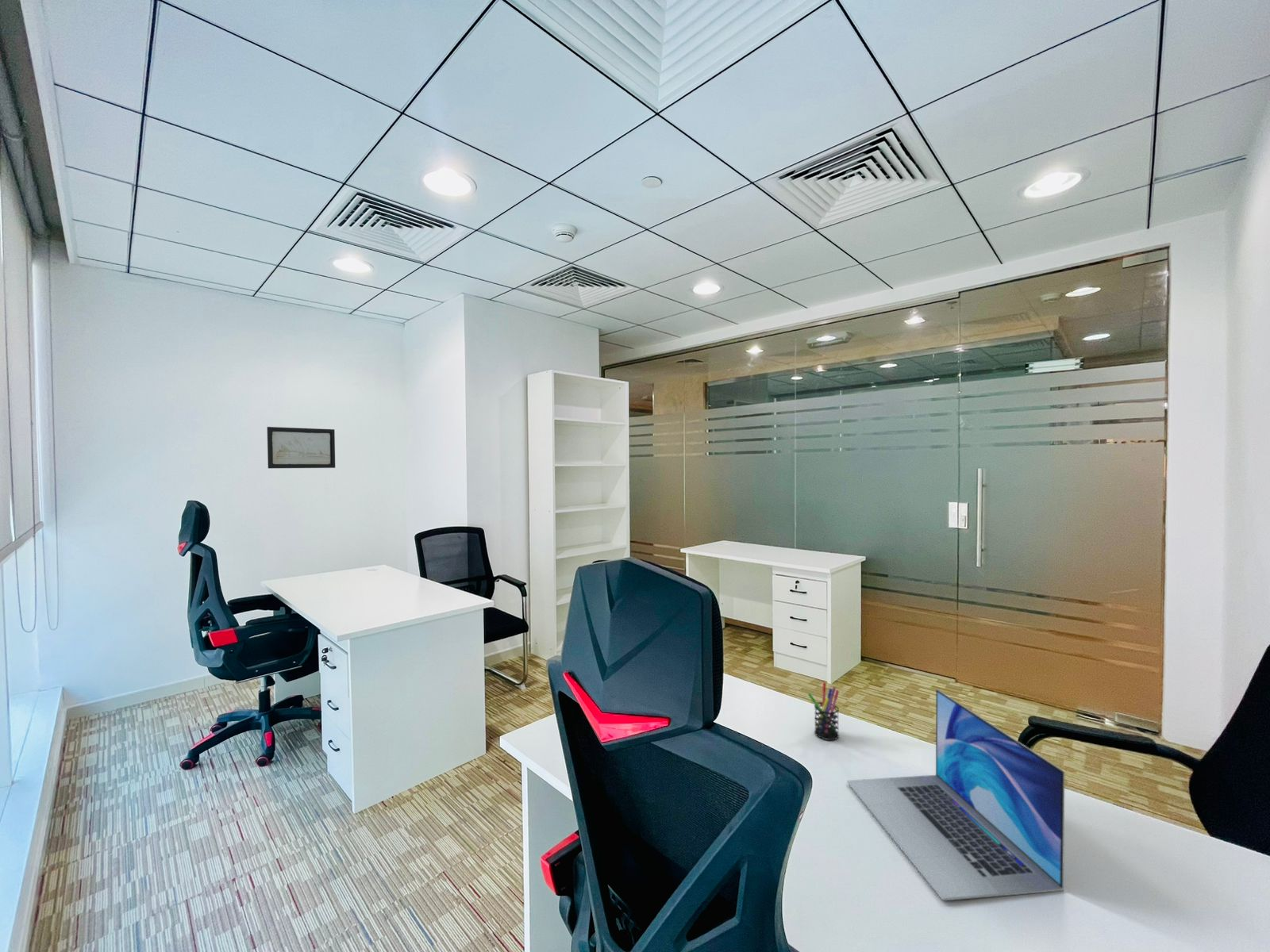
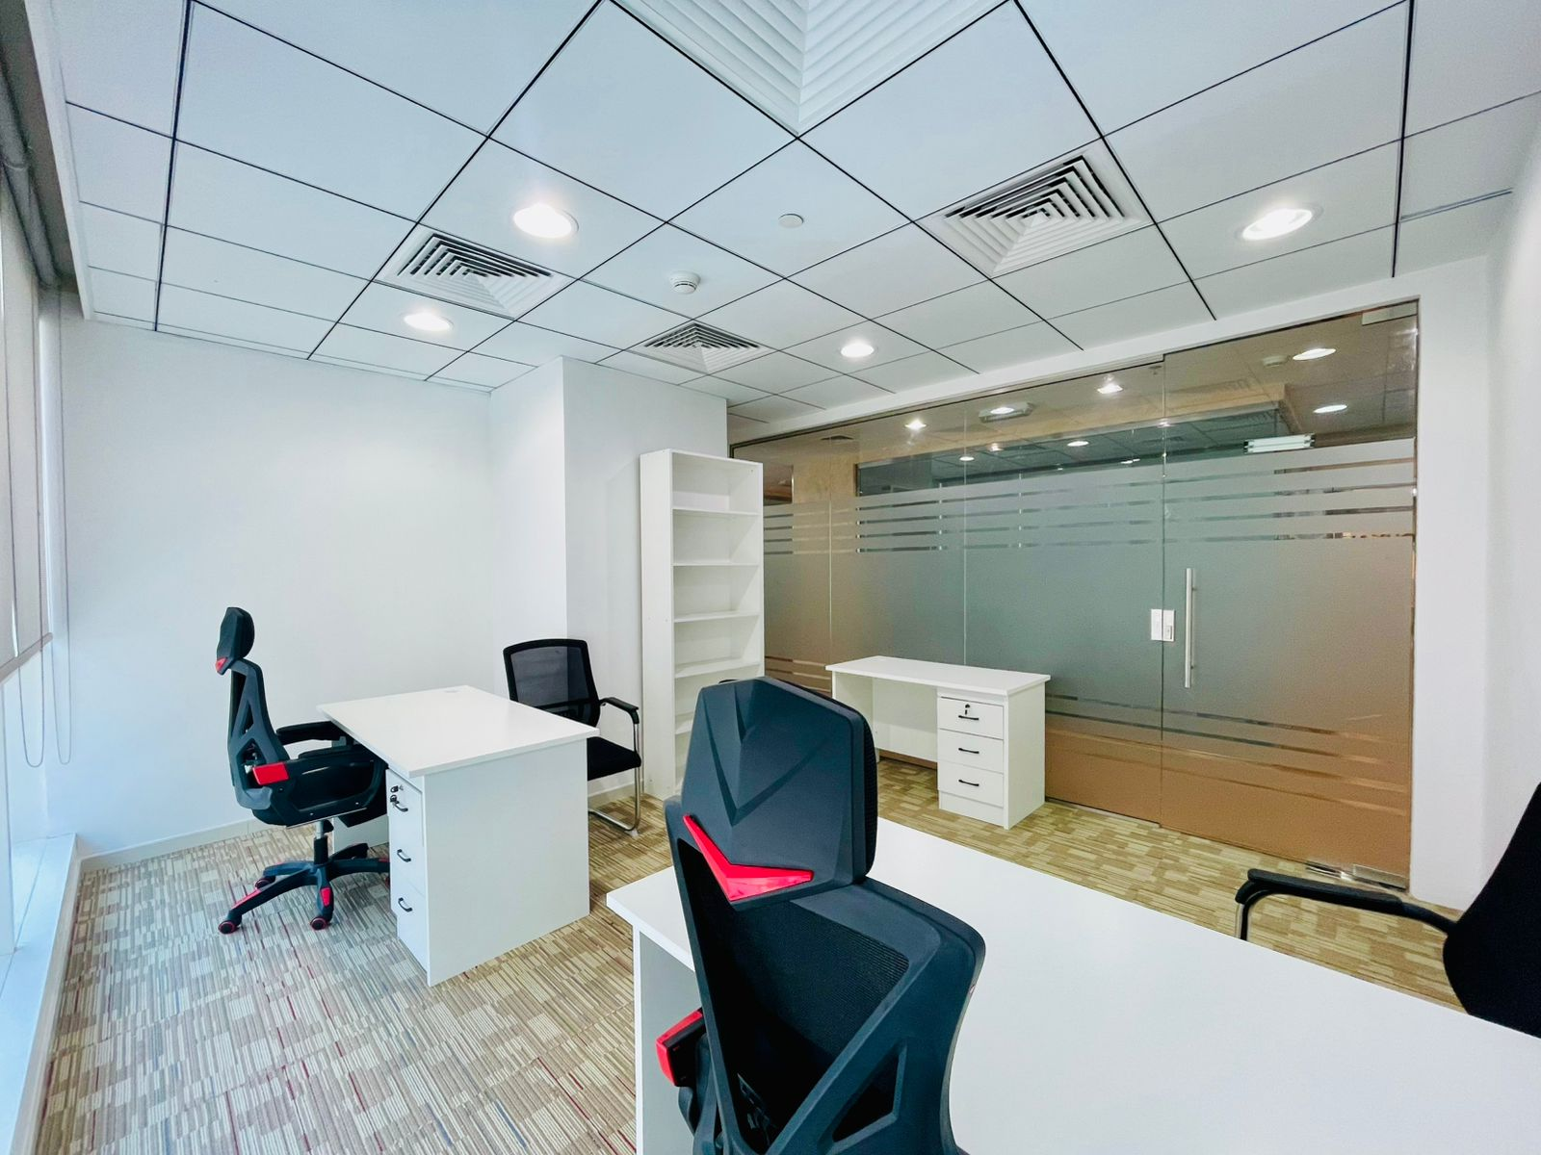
- laptop (939, 777)
- wall art (302, 447)
- pen holder (823, 709)
